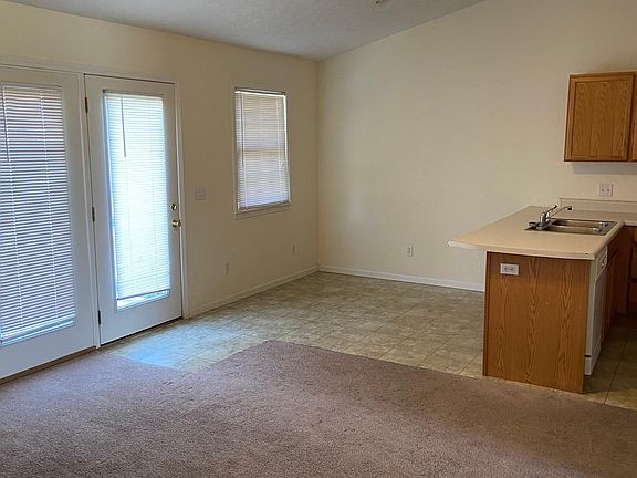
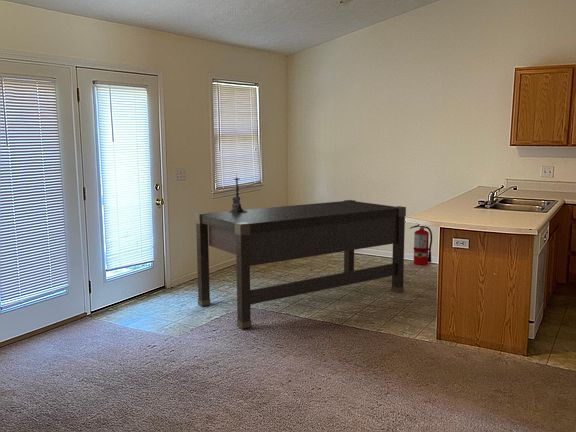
+ candle holder (237, 191)
+ dining table (304, 254)
+ fire extinguisher (420, 243)
